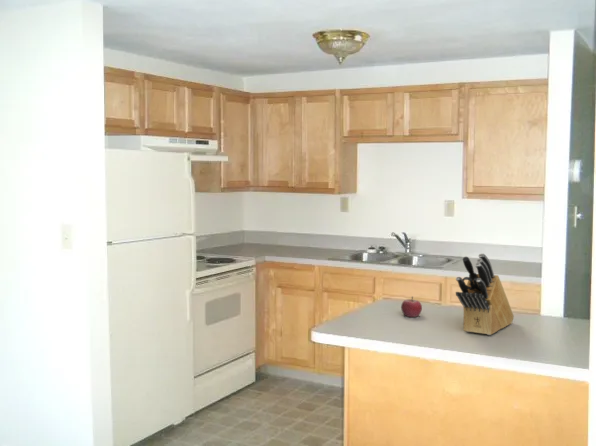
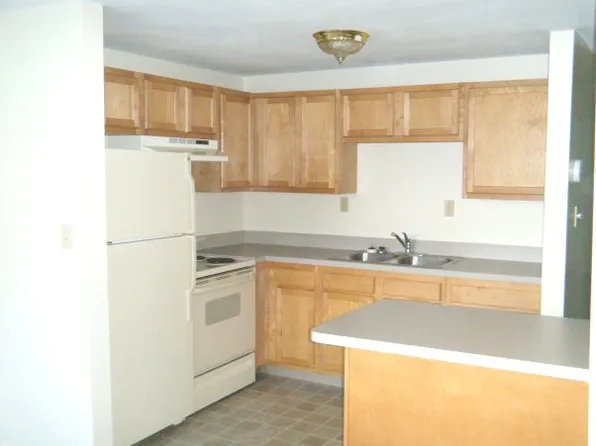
- knife block (485, 290)
- fruit (411, 306)
